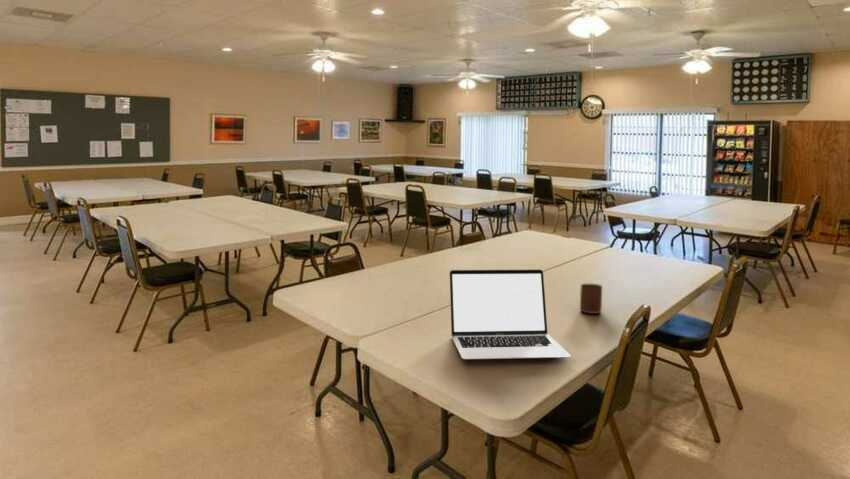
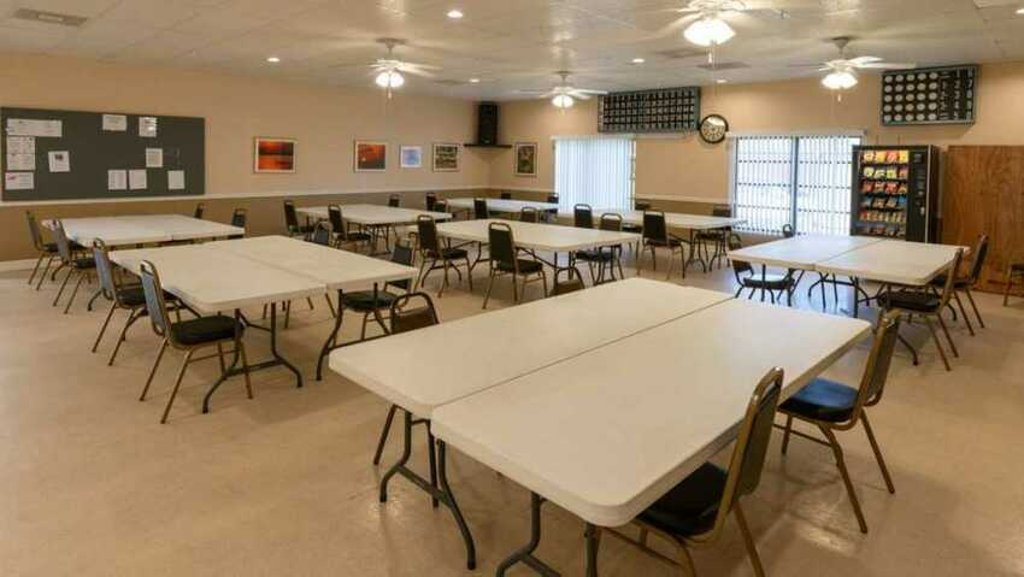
- laptop (506, 311)
- cup (590, 297)
